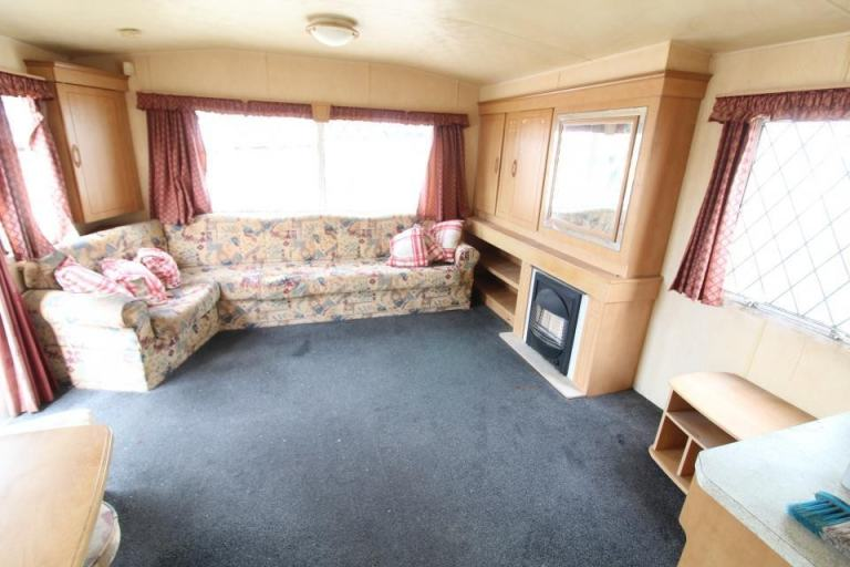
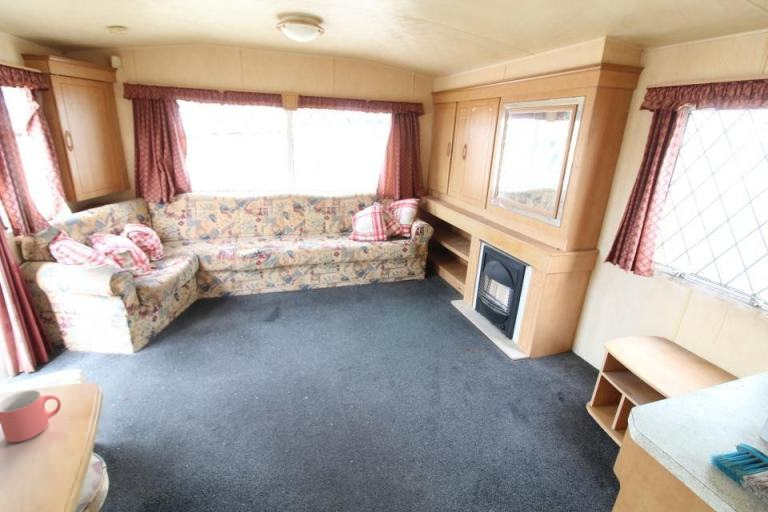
+ mug (31, 412)
